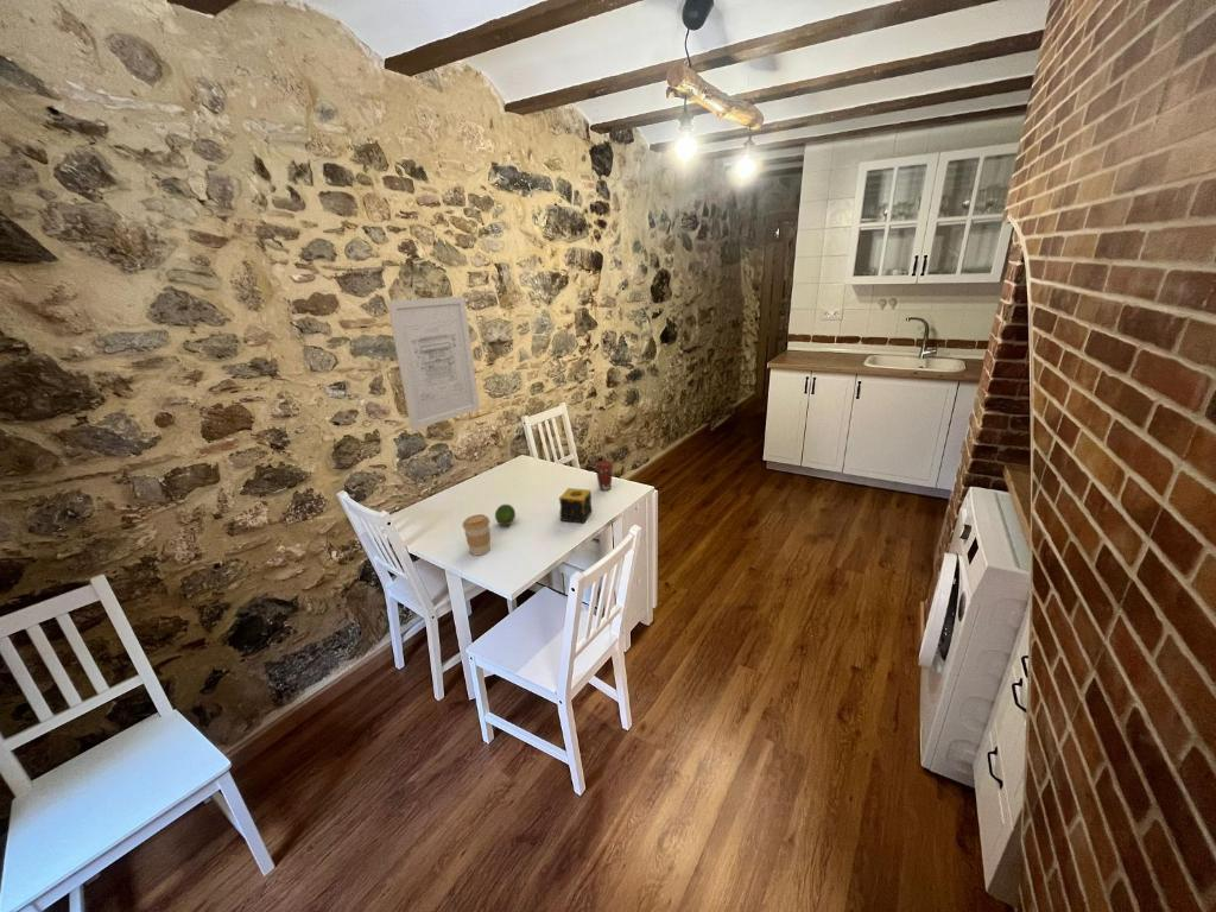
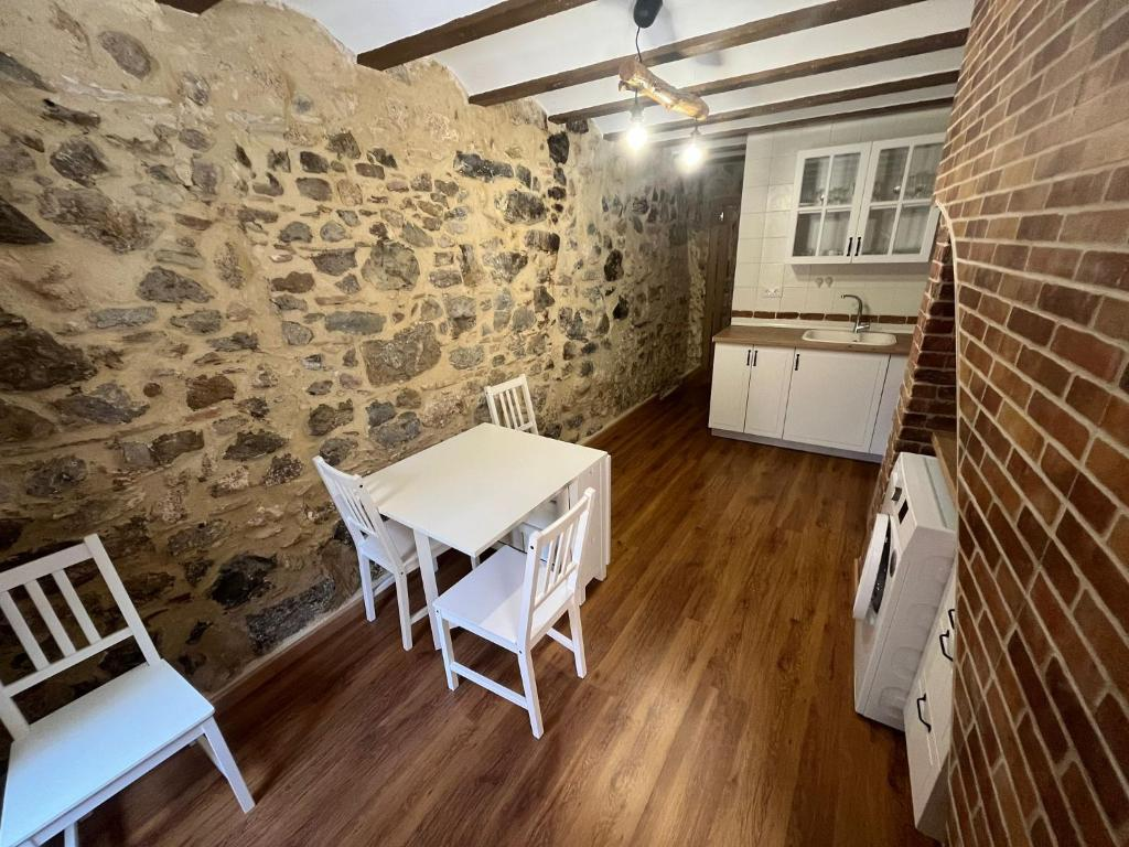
- fruit (505, 514)
- coffee cup (604, 475)
- coffee cup (477, 533)
- candle (575, 505)
- wall art (438, 361)
